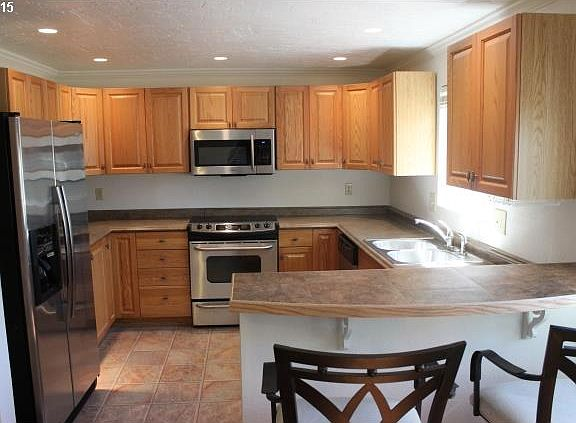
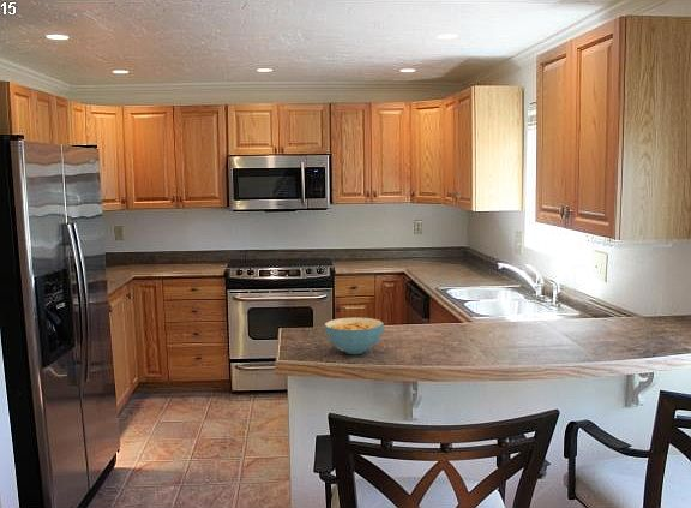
+ cereal bowl (354, 337)
